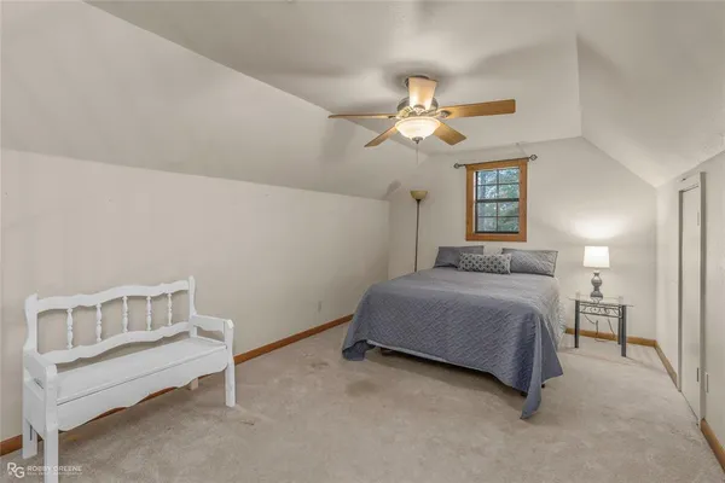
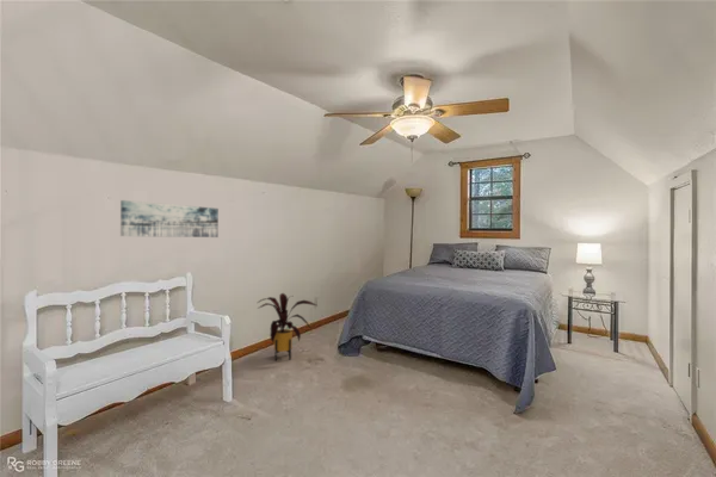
+ house plant (279, 326)
+ wall art (174, 221)
